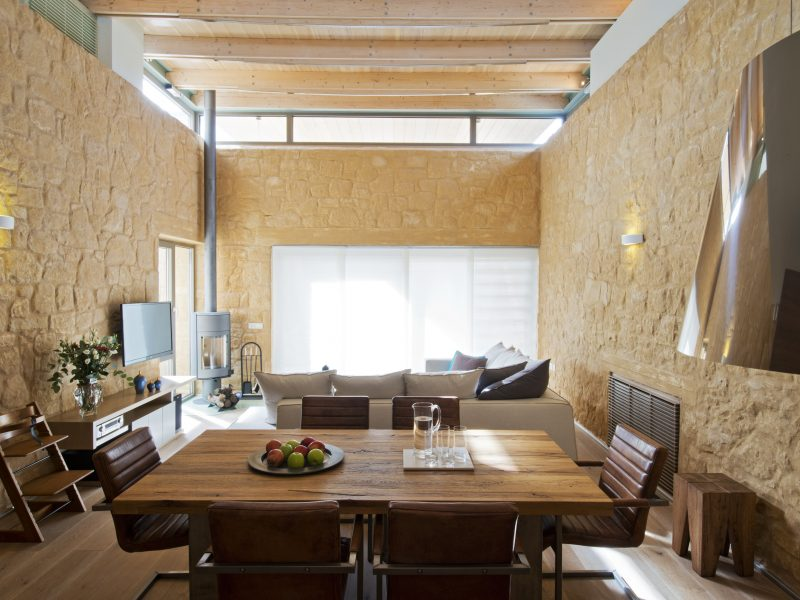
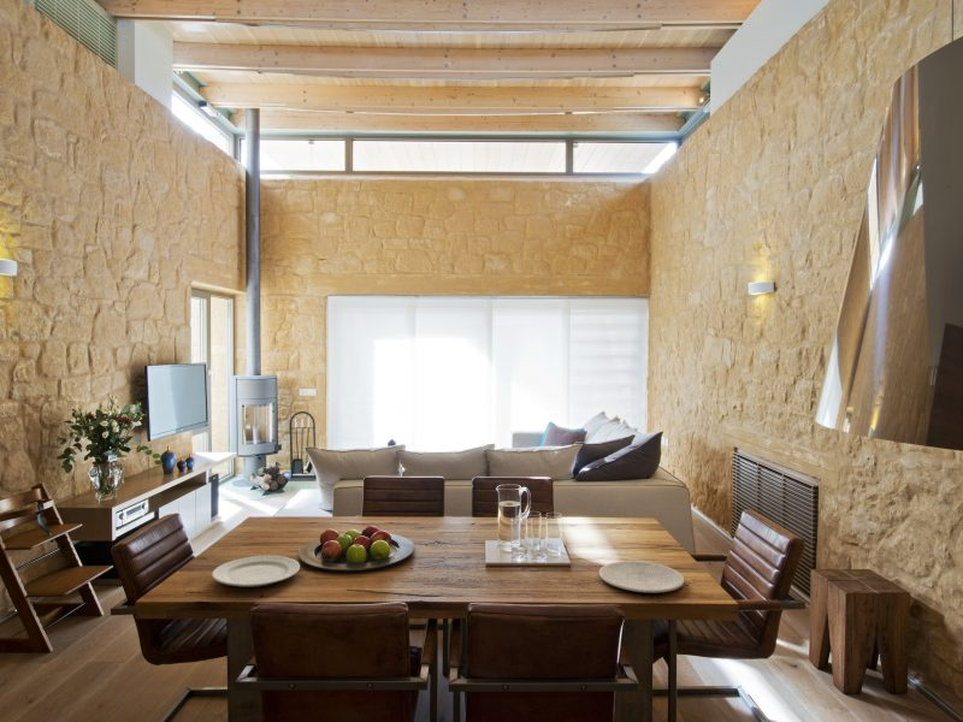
+ chinaware (256, 573)
+ plate (640, 576)
